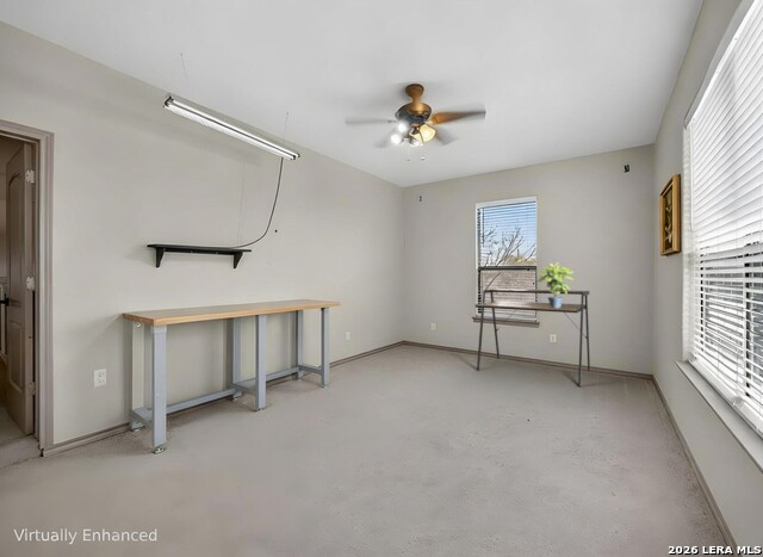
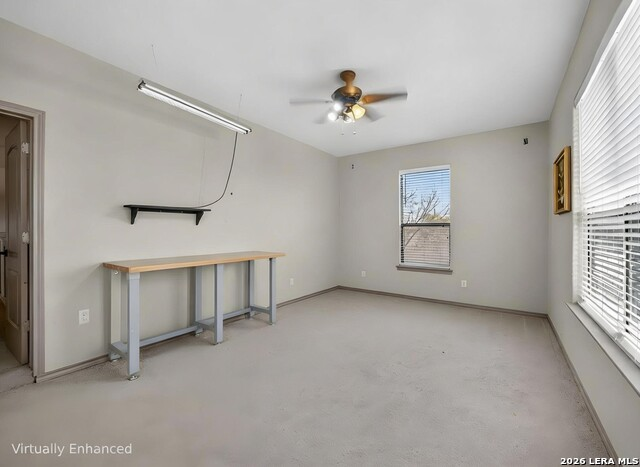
- desk (535, 310)
- potted plant (554, 284)
